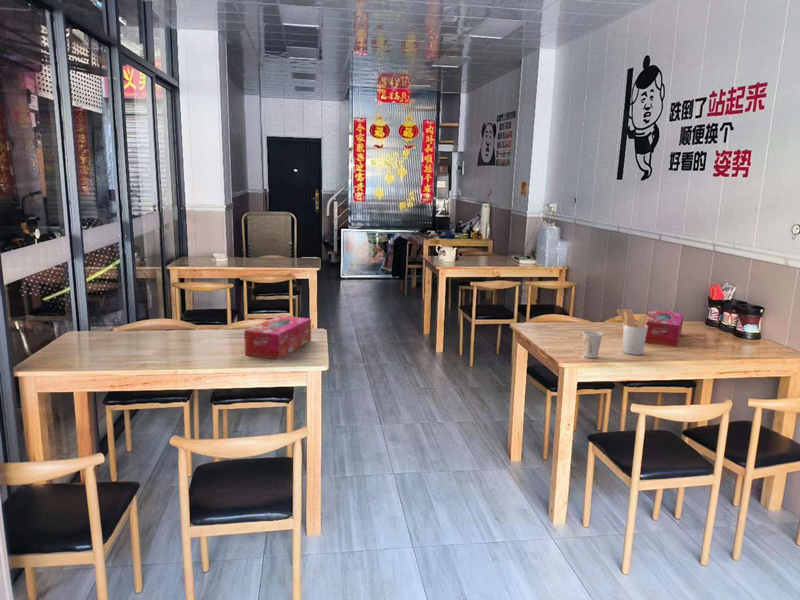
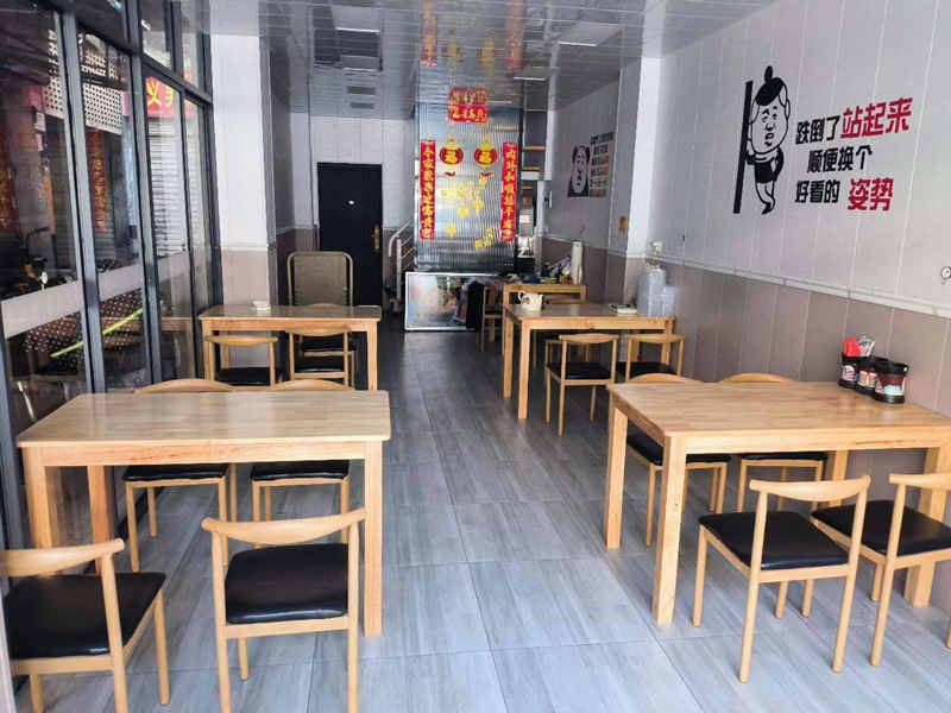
- cup (591, 344)
- utensil holder (630, 330)
- tissue box (662, 327)
- tissue box (279, 335)
